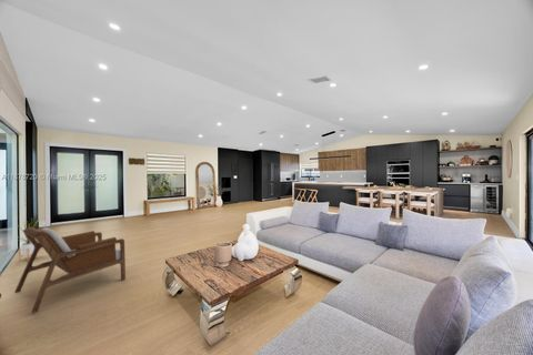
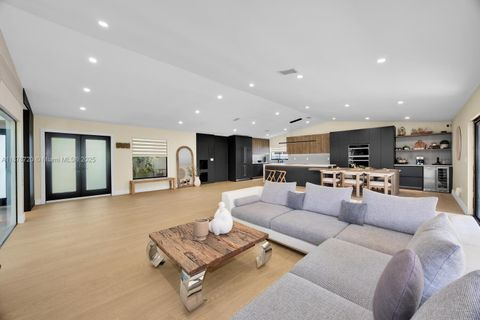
- house plant (27, 239)
- armchair (73, 254)
